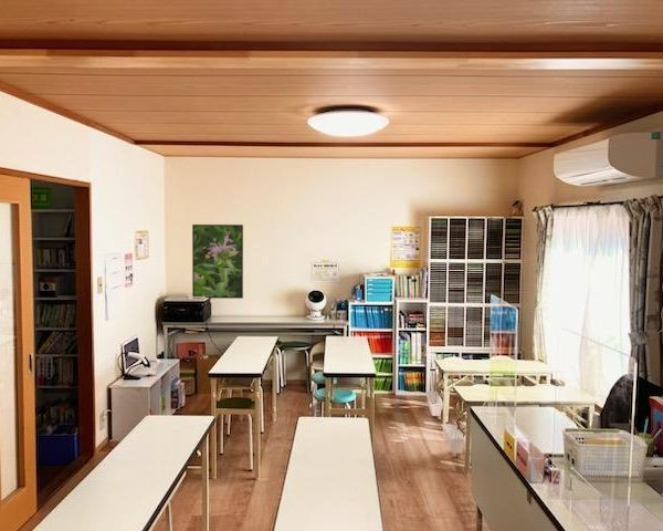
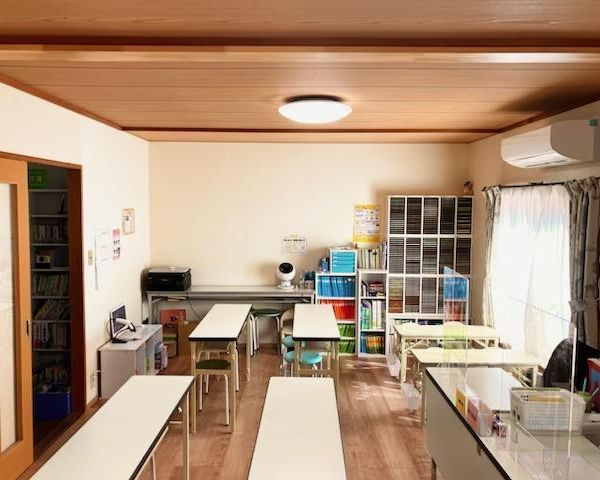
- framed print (218, 261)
